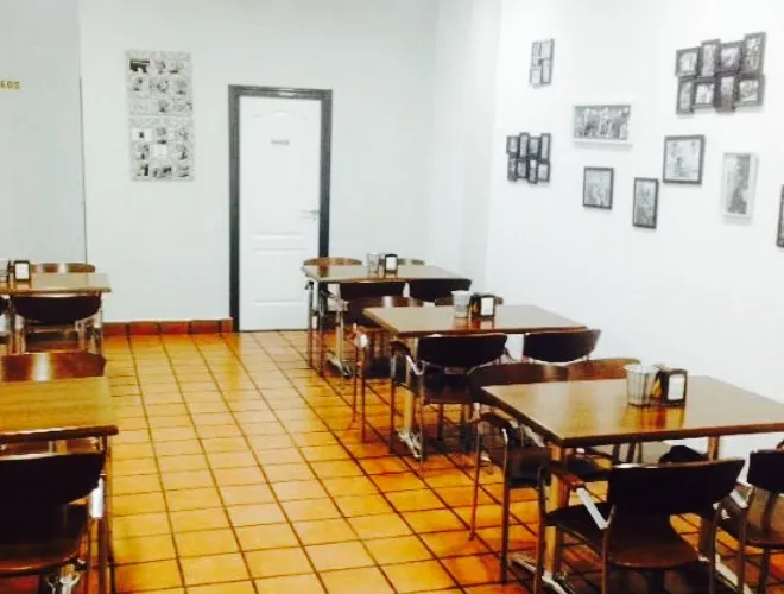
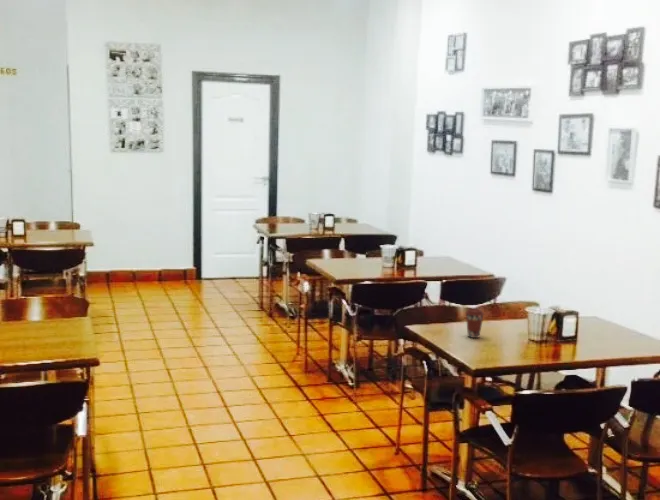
+ coffee cup (474, 323)
